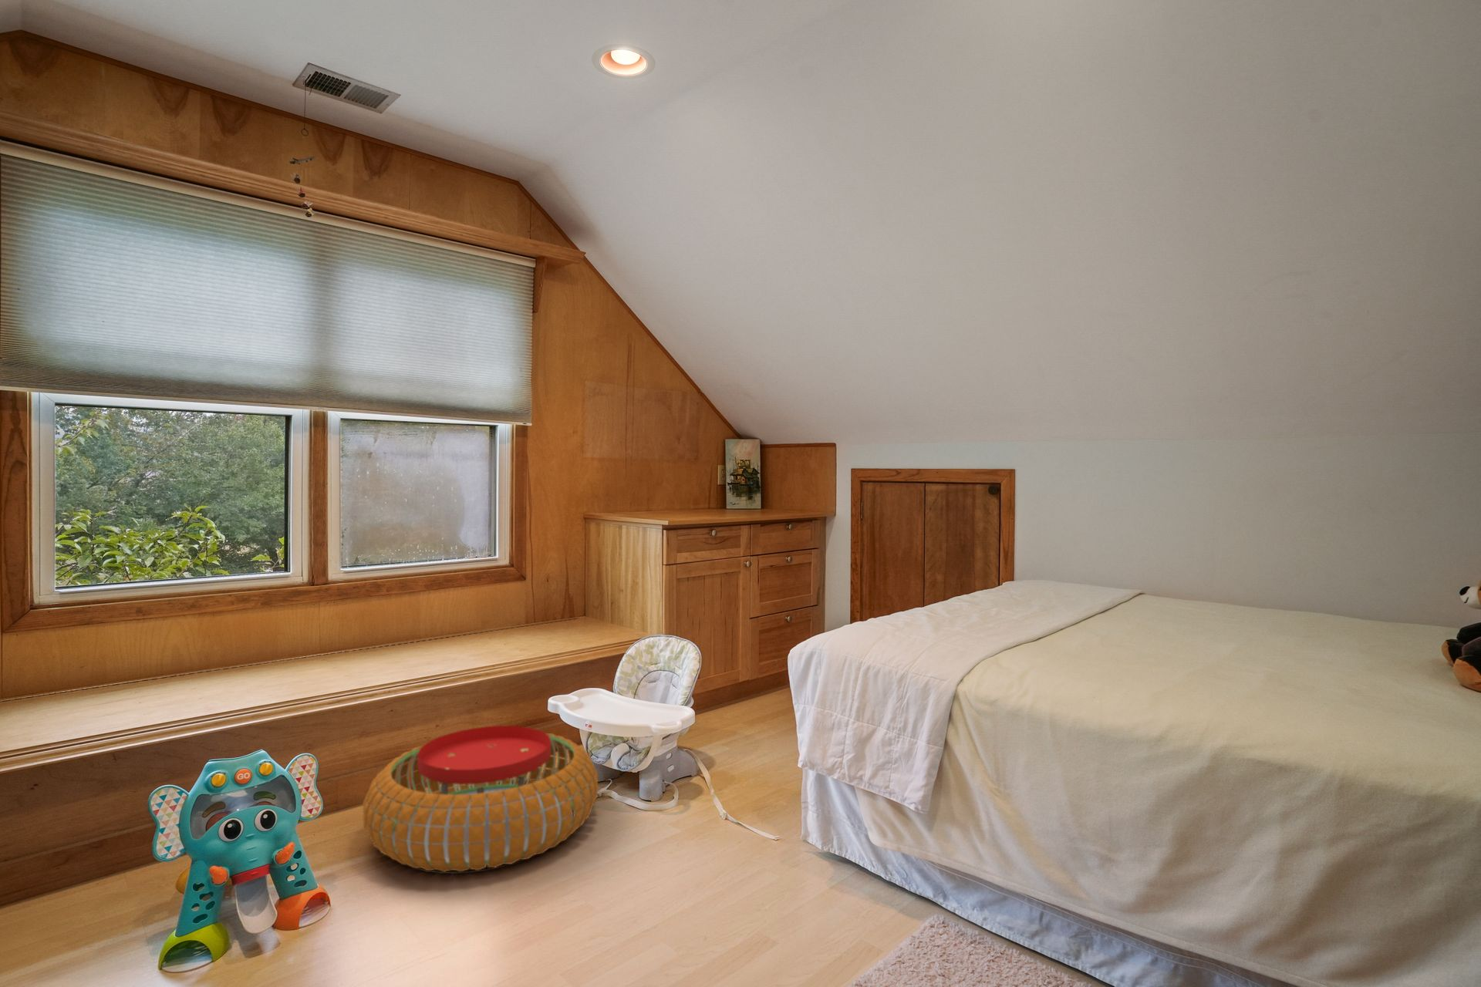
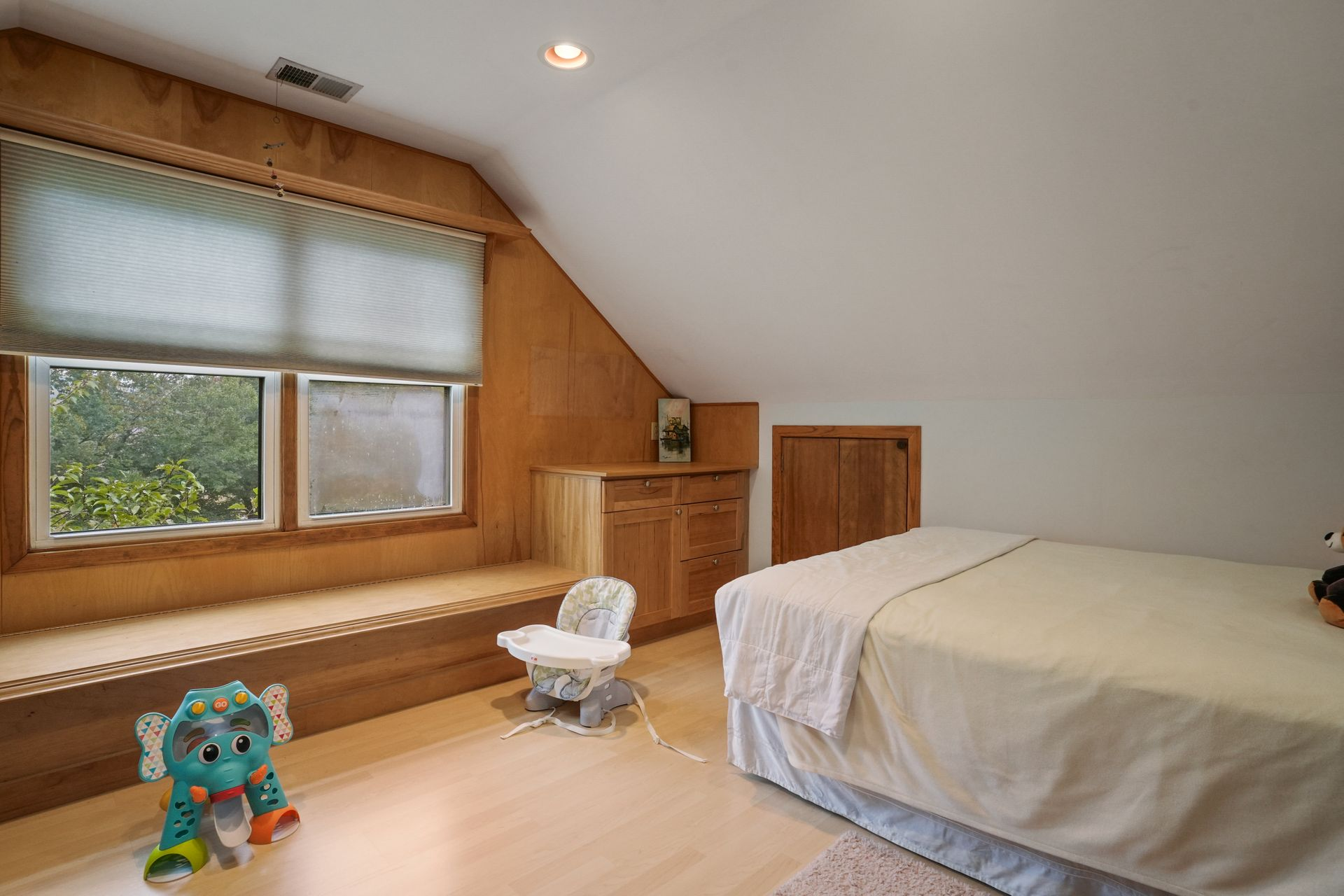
- pouf (486, 785)
